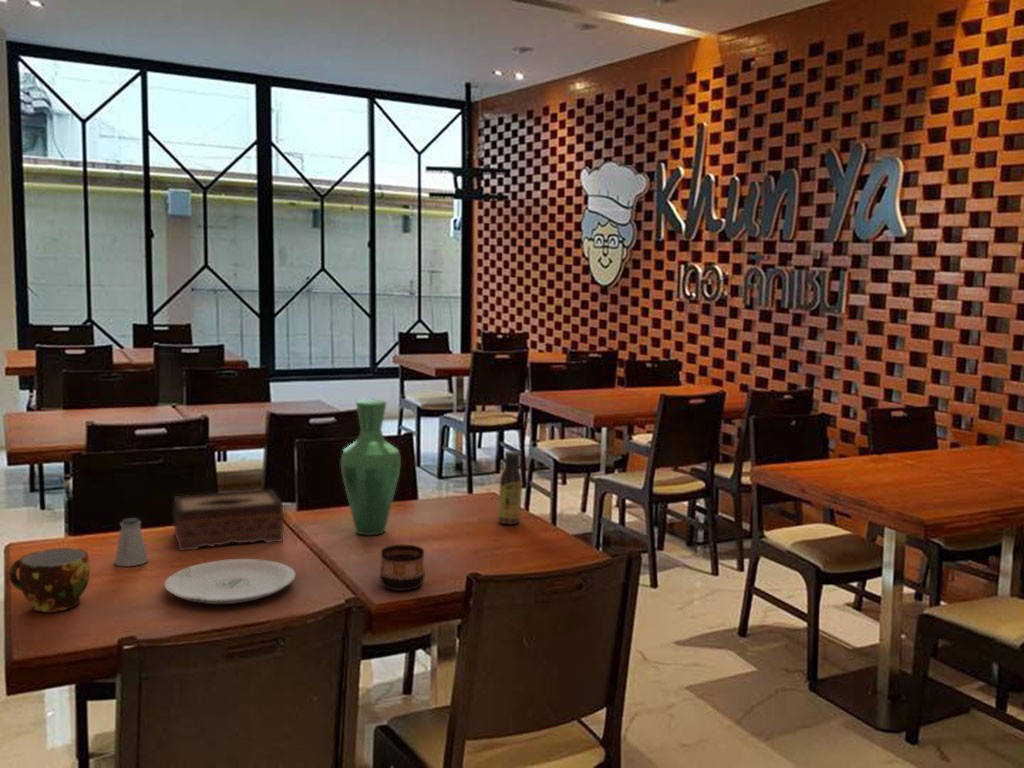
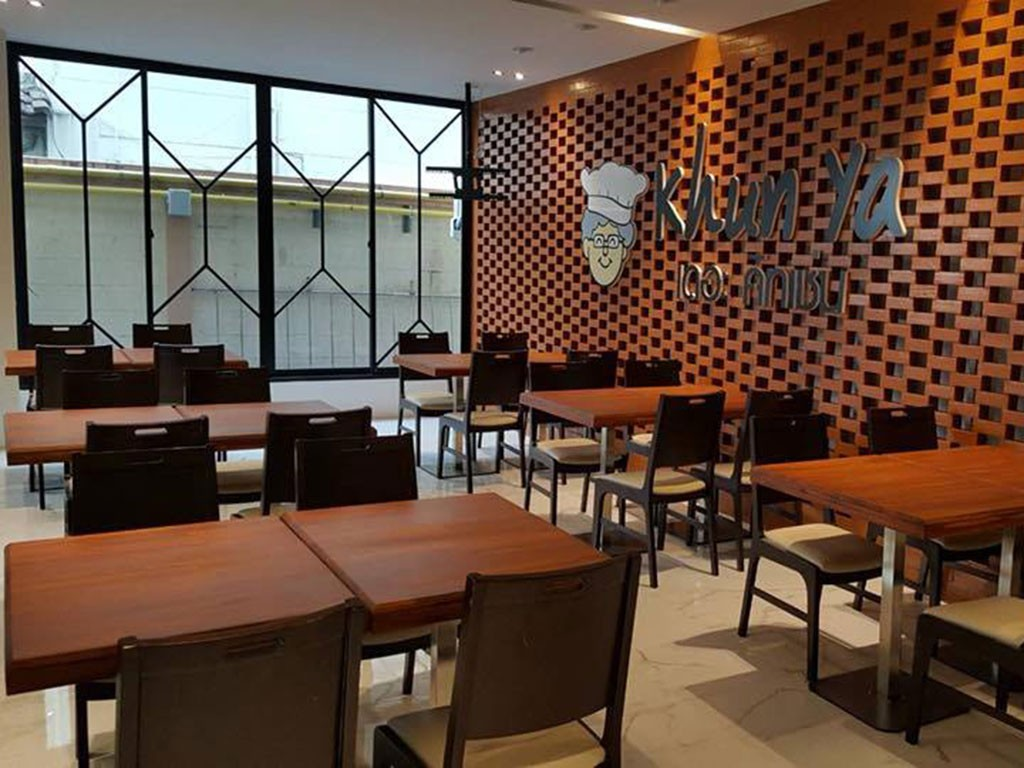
- plate (231, 582)
- vase (370, 466)
- cup (50, 581)
- sauce bottle (510, 487)
- saltshaker (130, 540)
- tissue box (228, 518)
- cup (402, 567)
